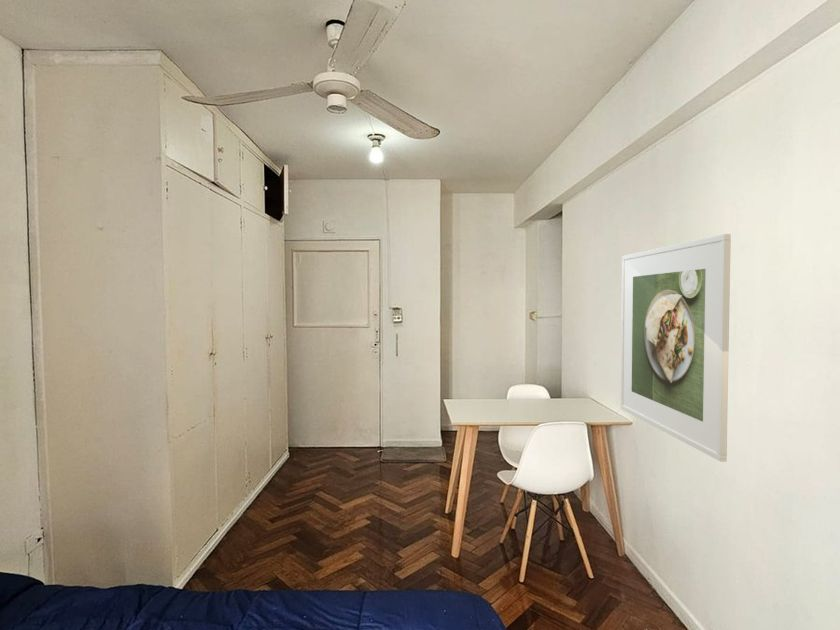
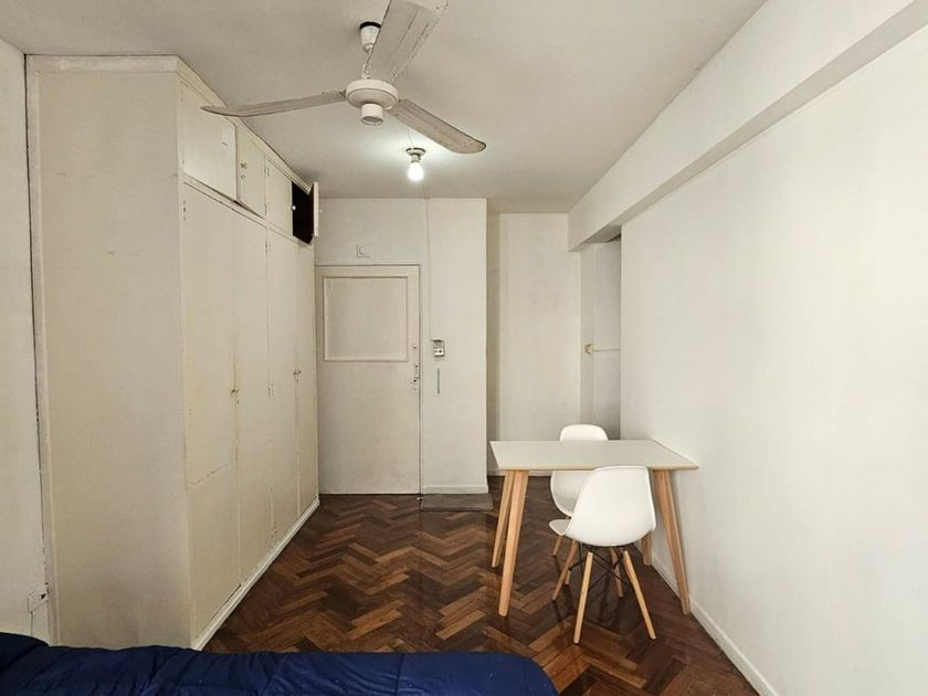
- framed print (664, 339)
